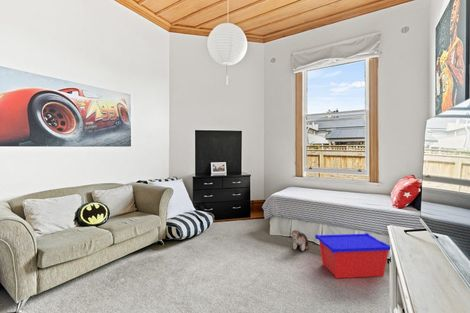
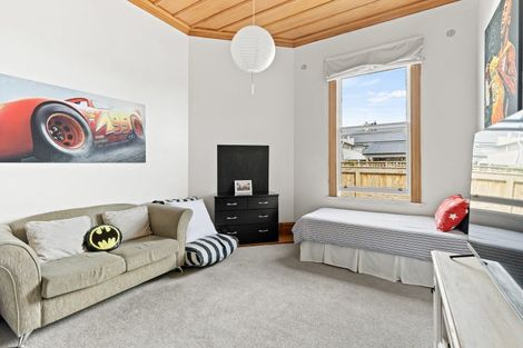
- storage bin (351, 255)
- plush toy (301, 237)
